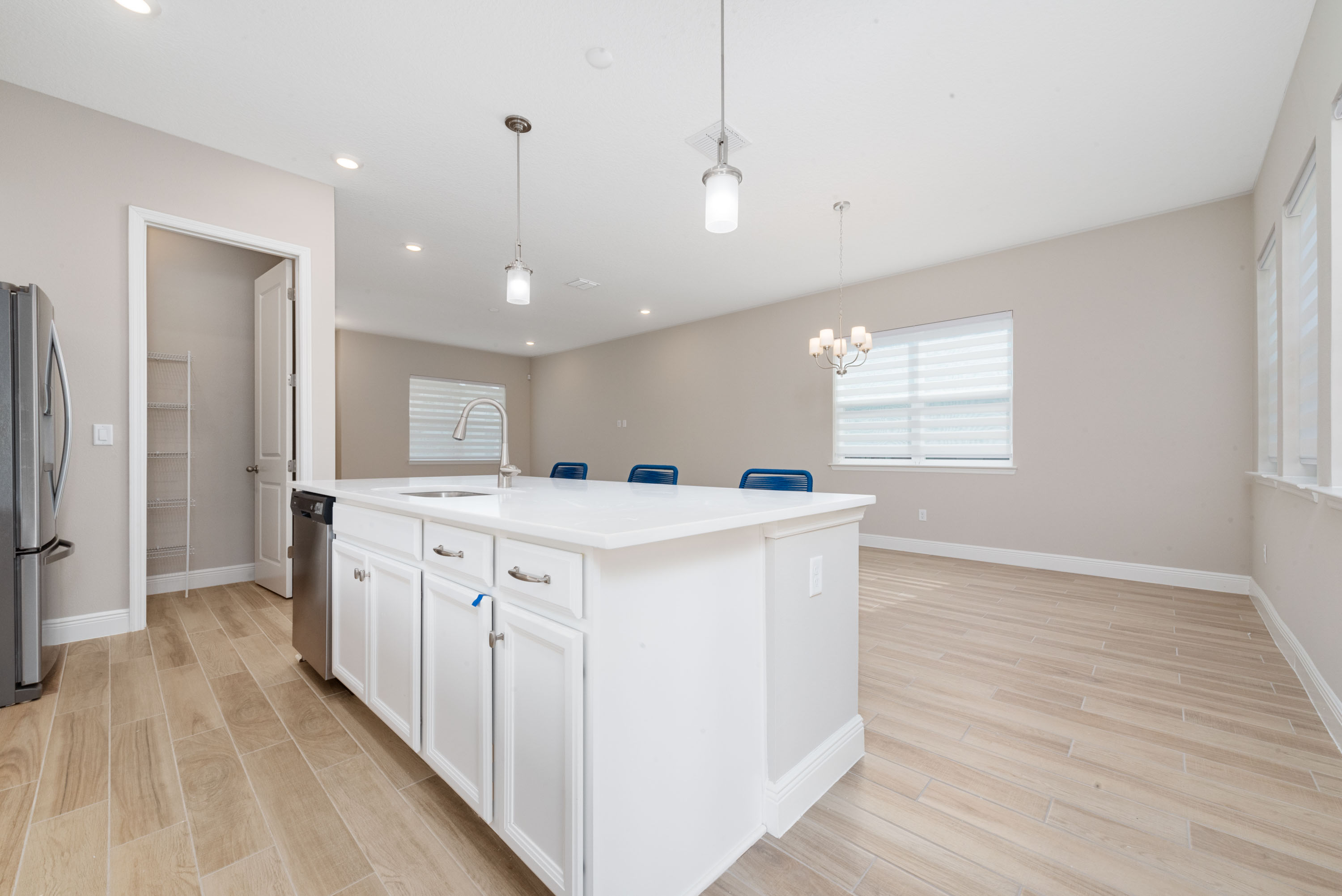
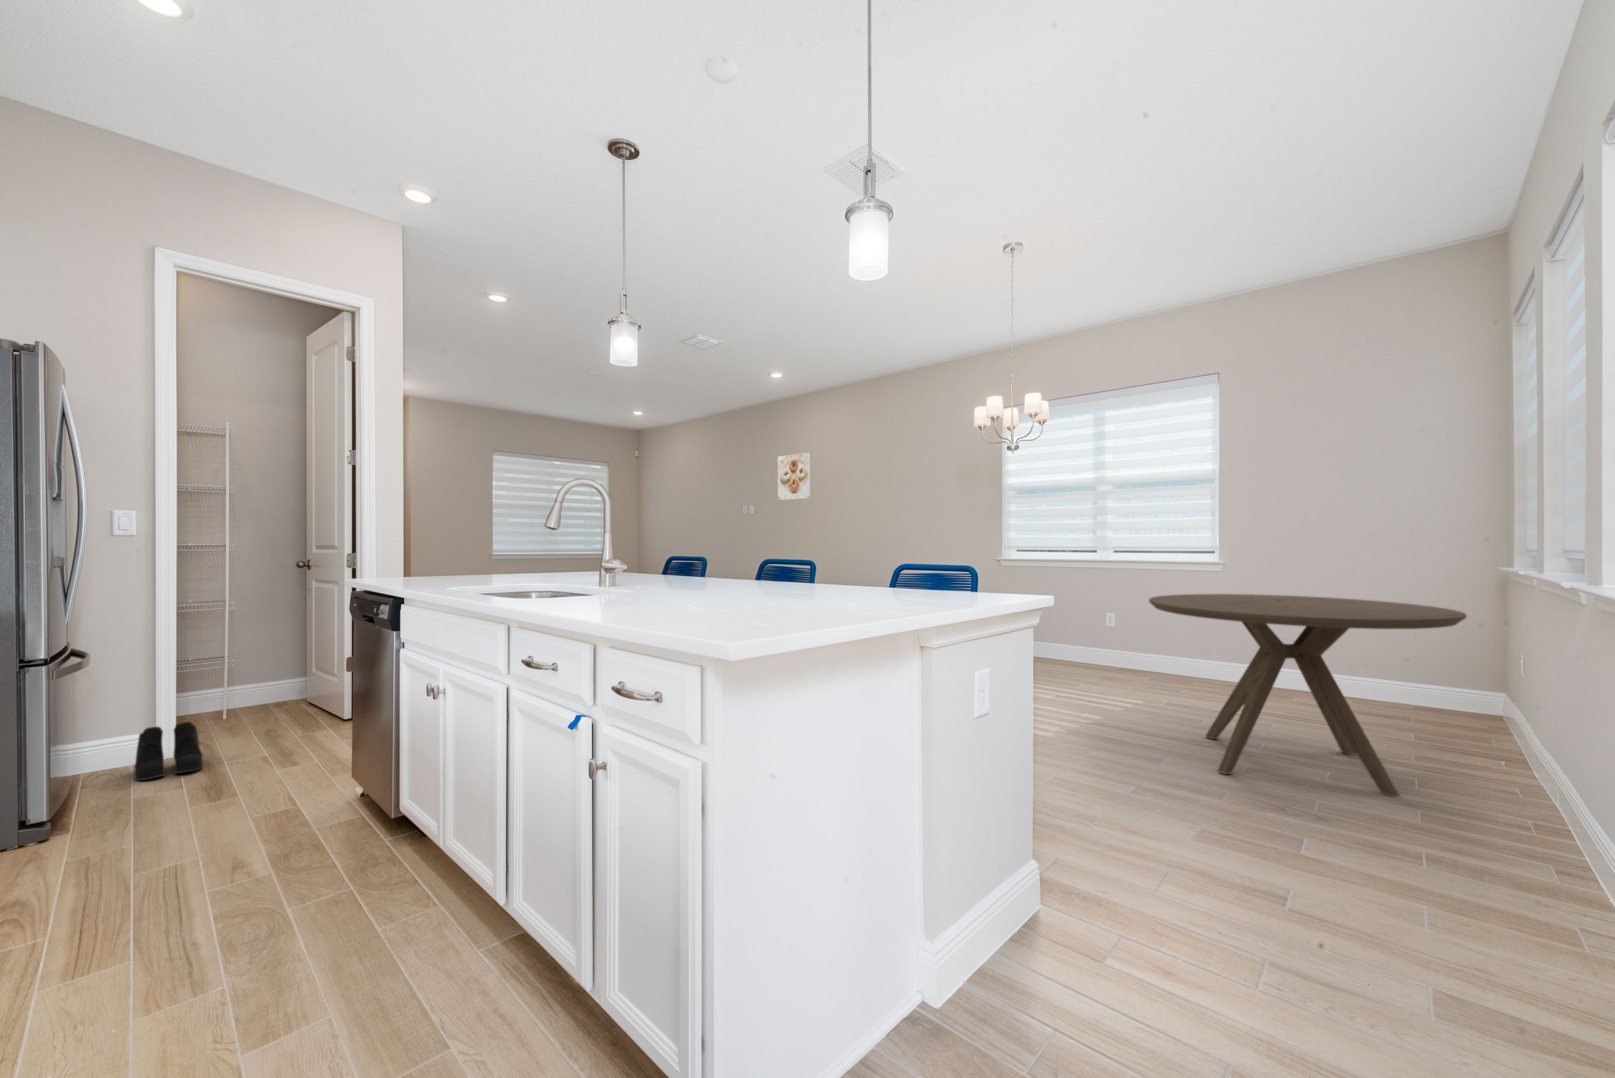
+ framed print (794, 476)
+ boots (173, 748)
+ dining table (1277, 677)
